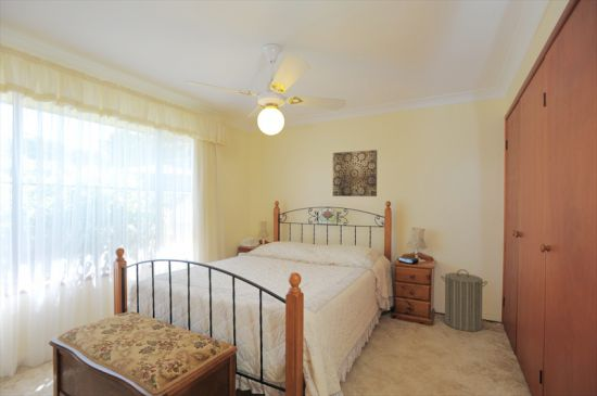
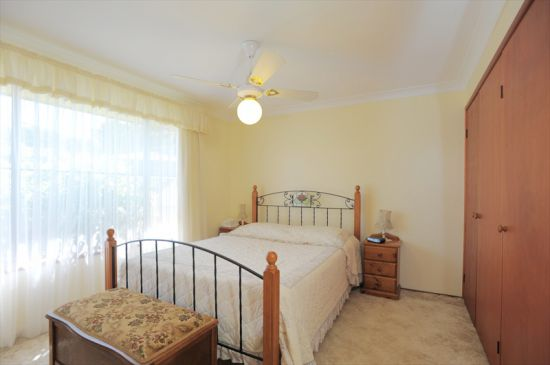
- wall art (354, 174)
- laundry hamper (462, 296)
